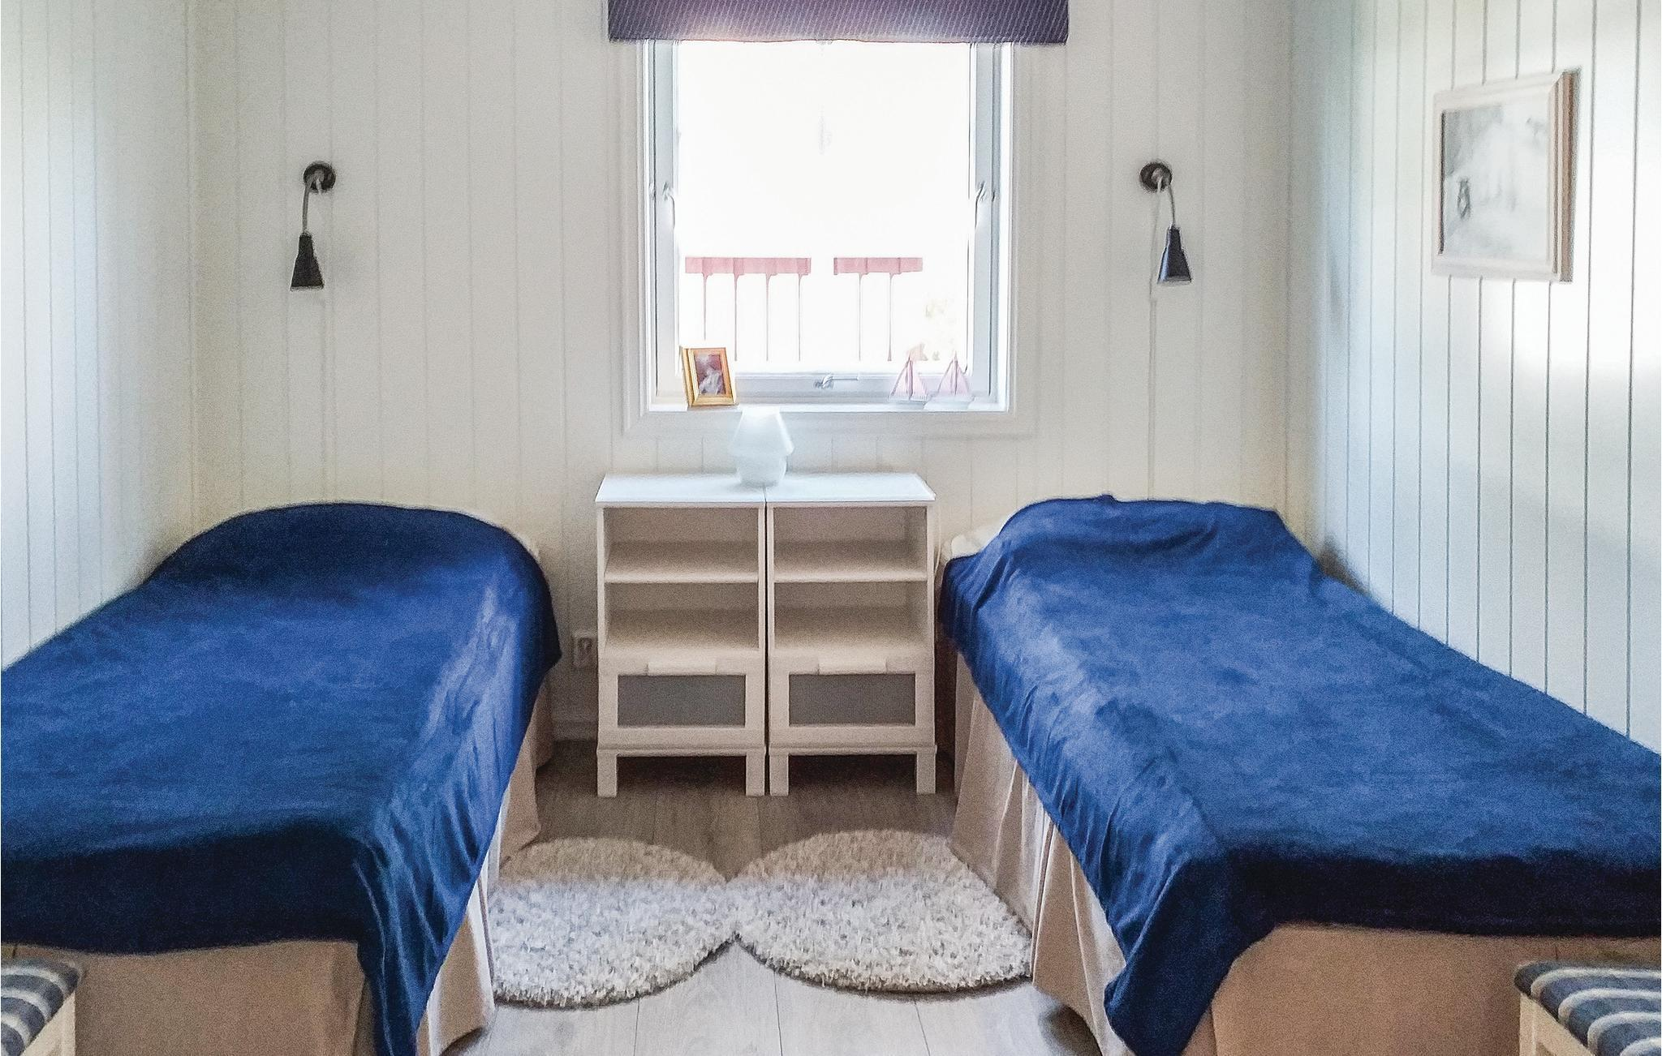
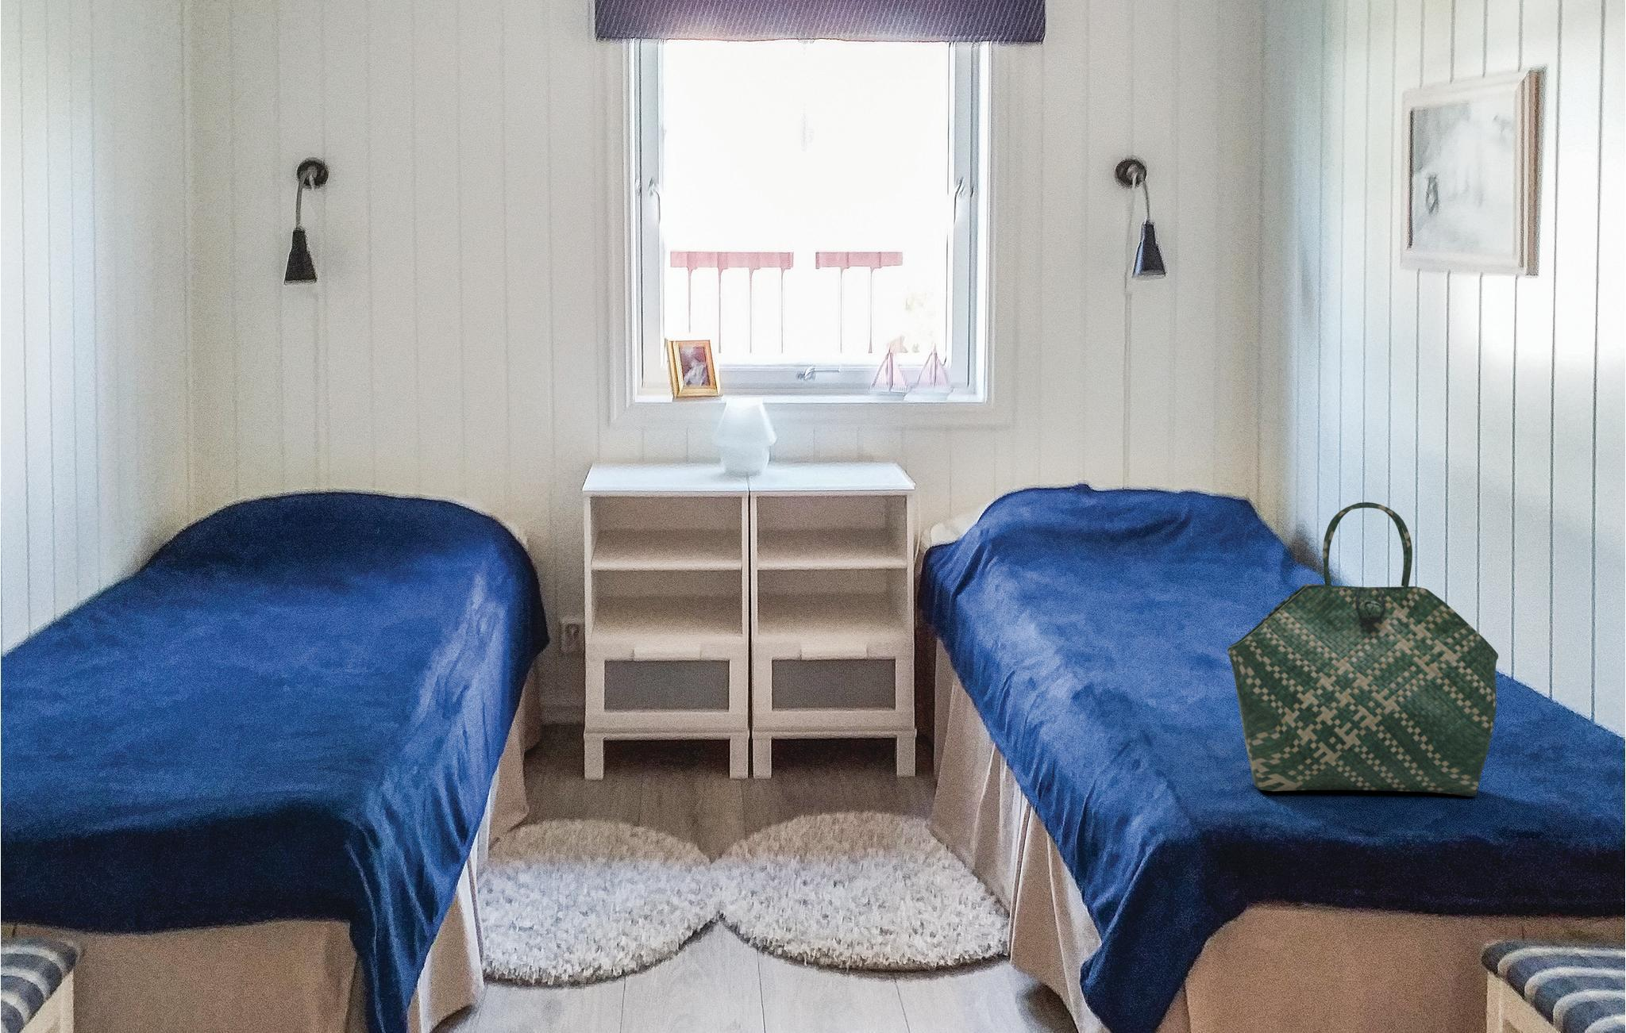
+ tote bag (1363, 647)
